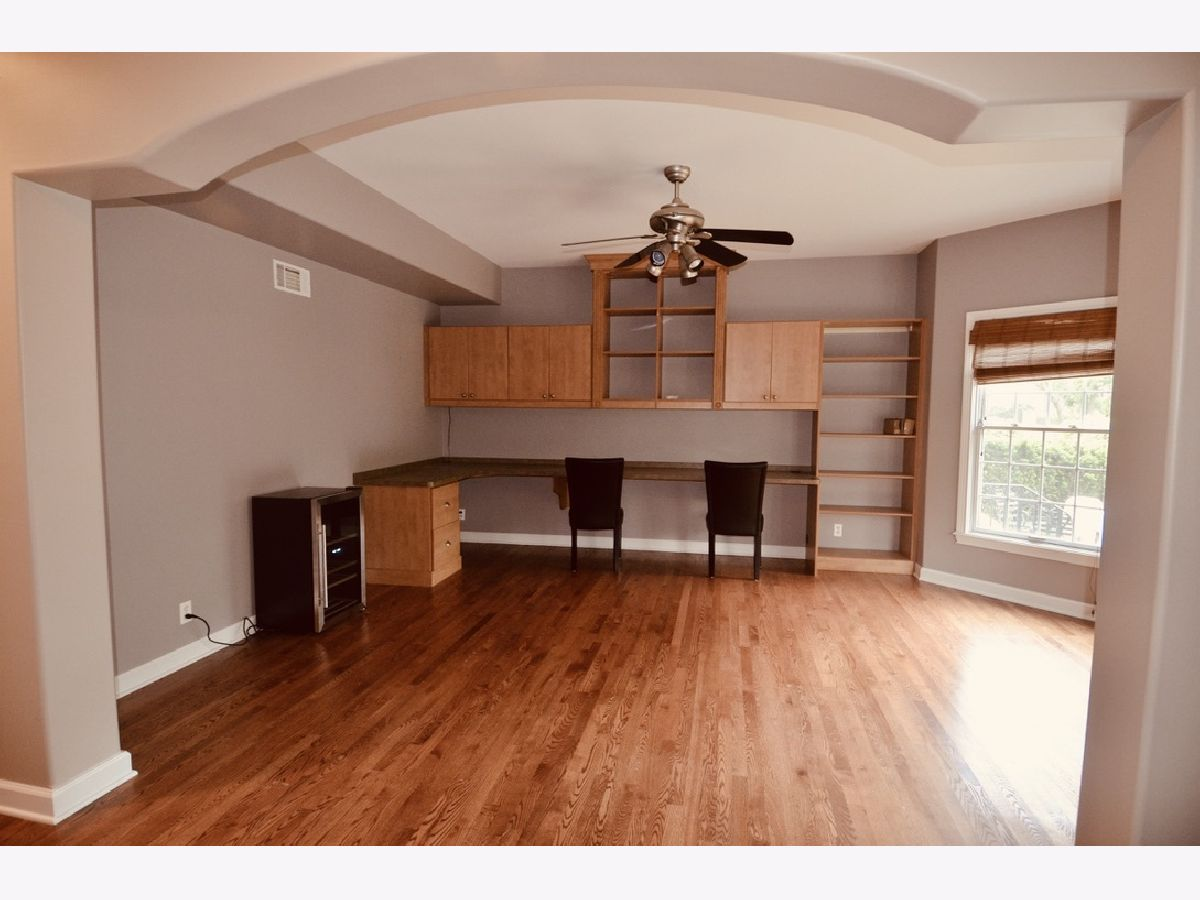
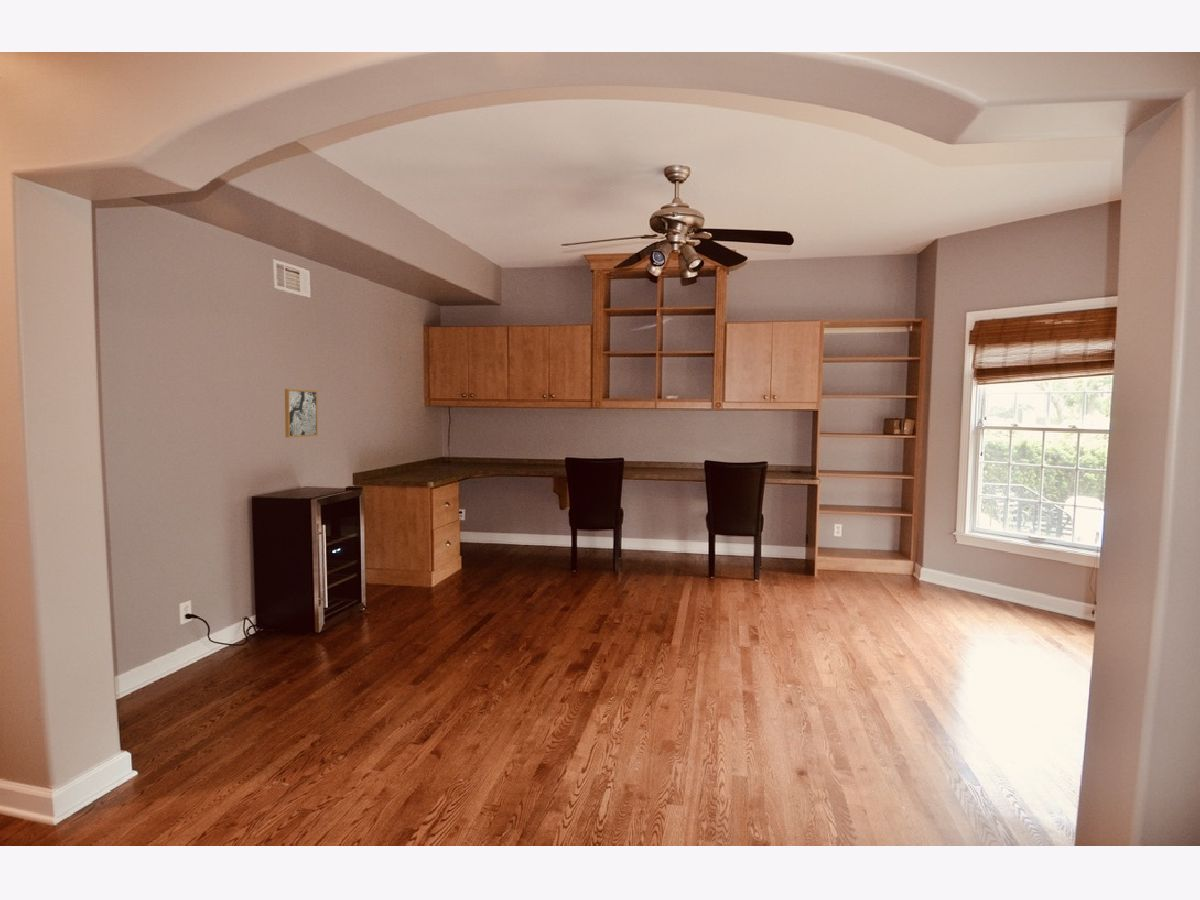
+ wall art (301, 413)
